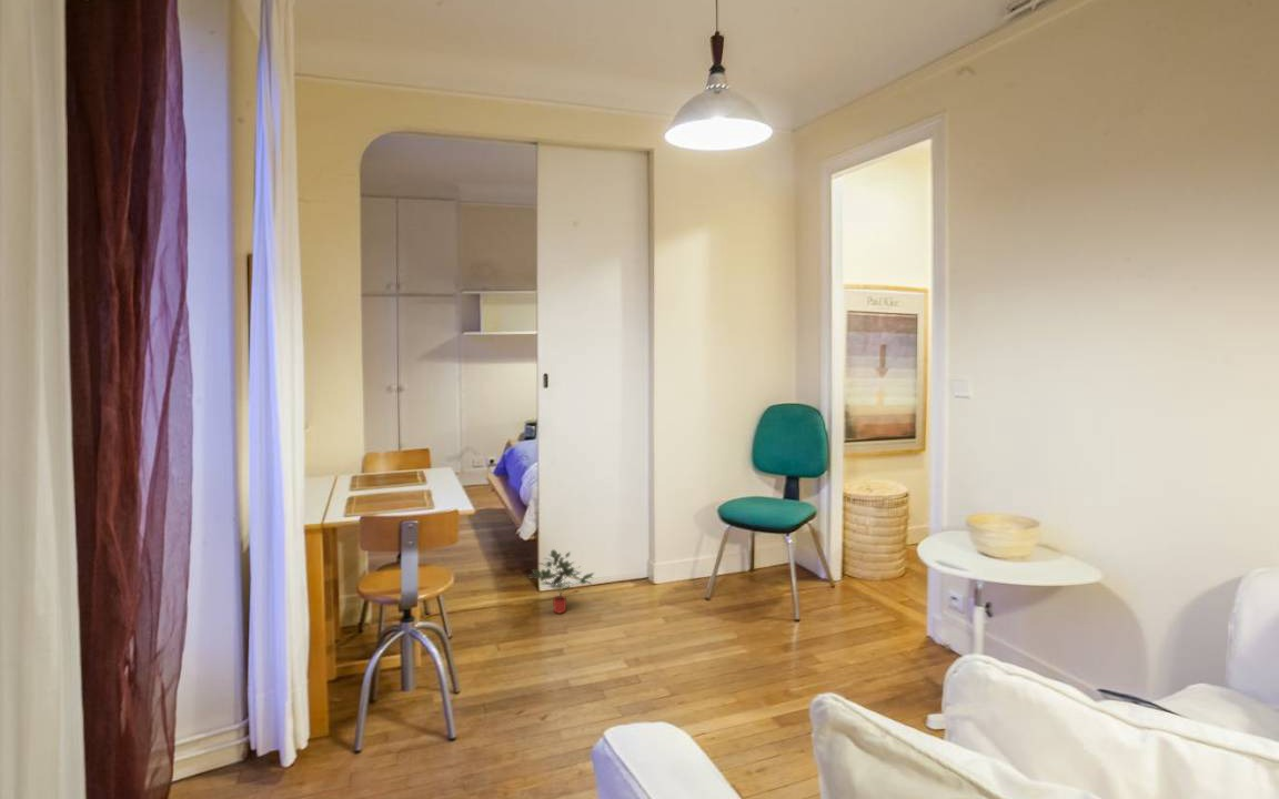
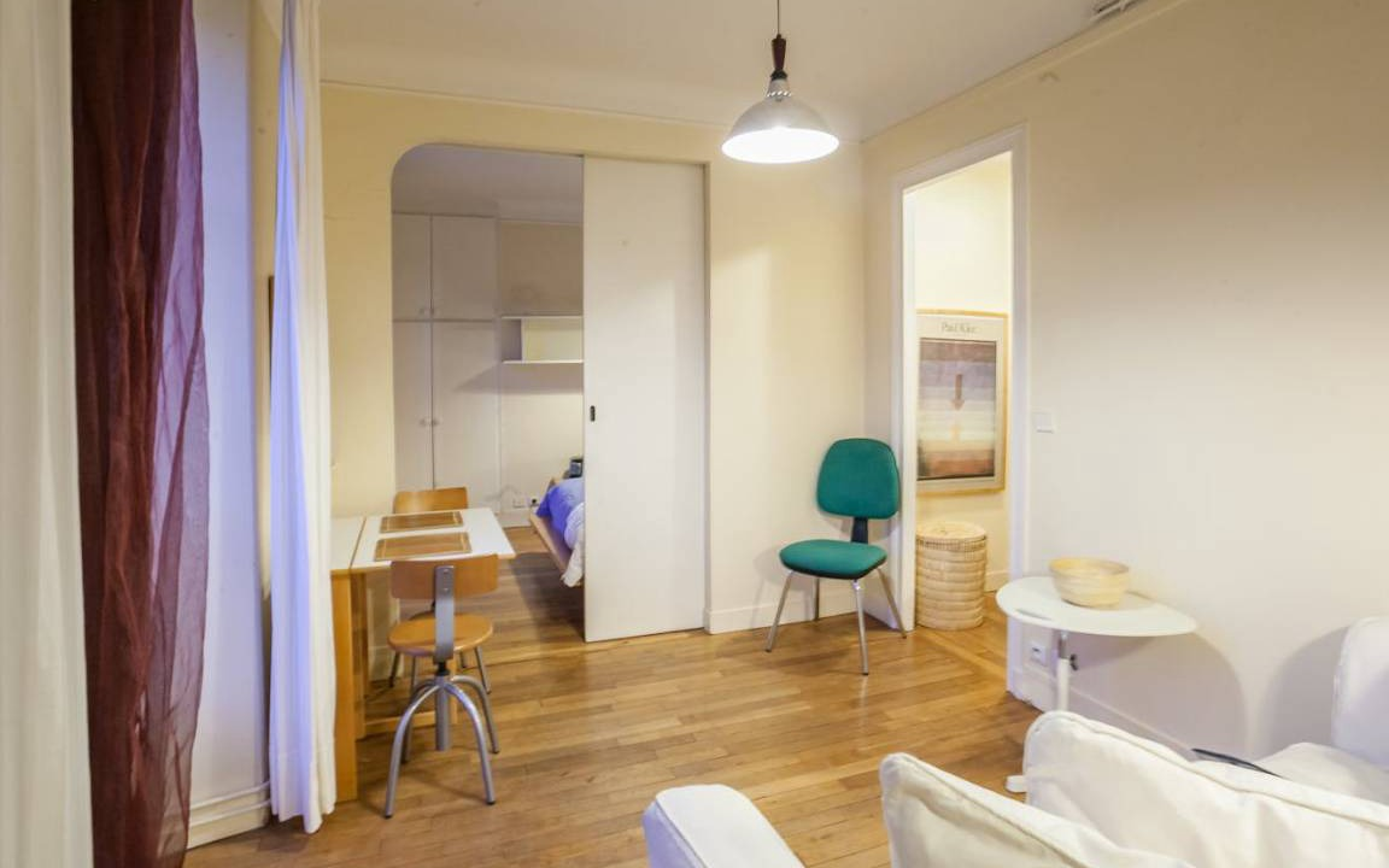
- potted plant (562, 578)
